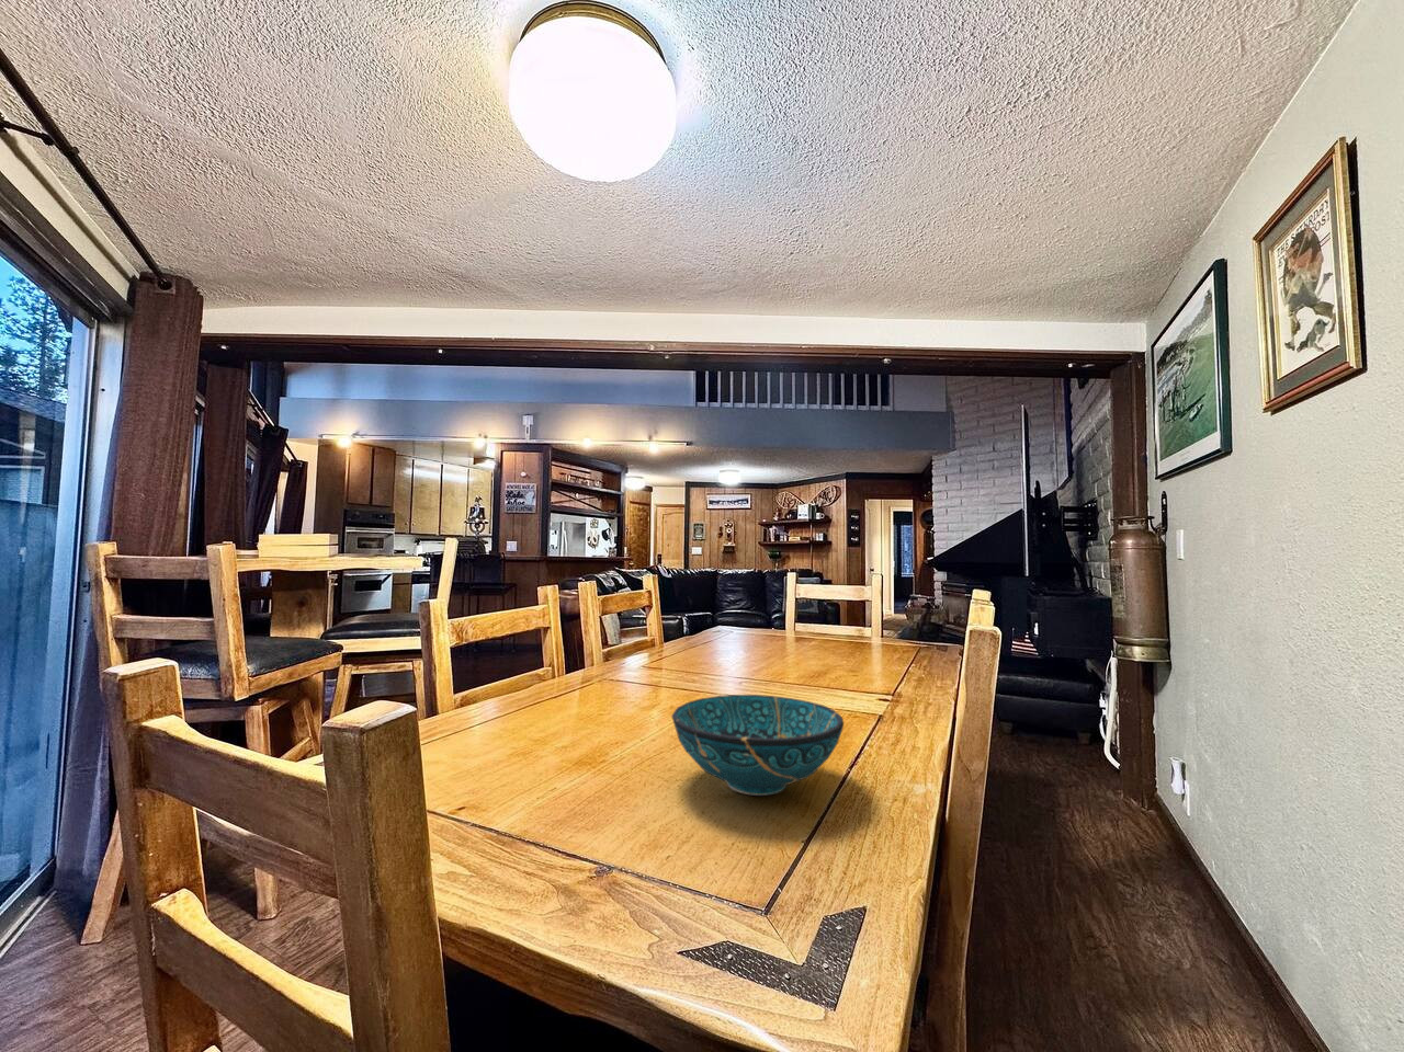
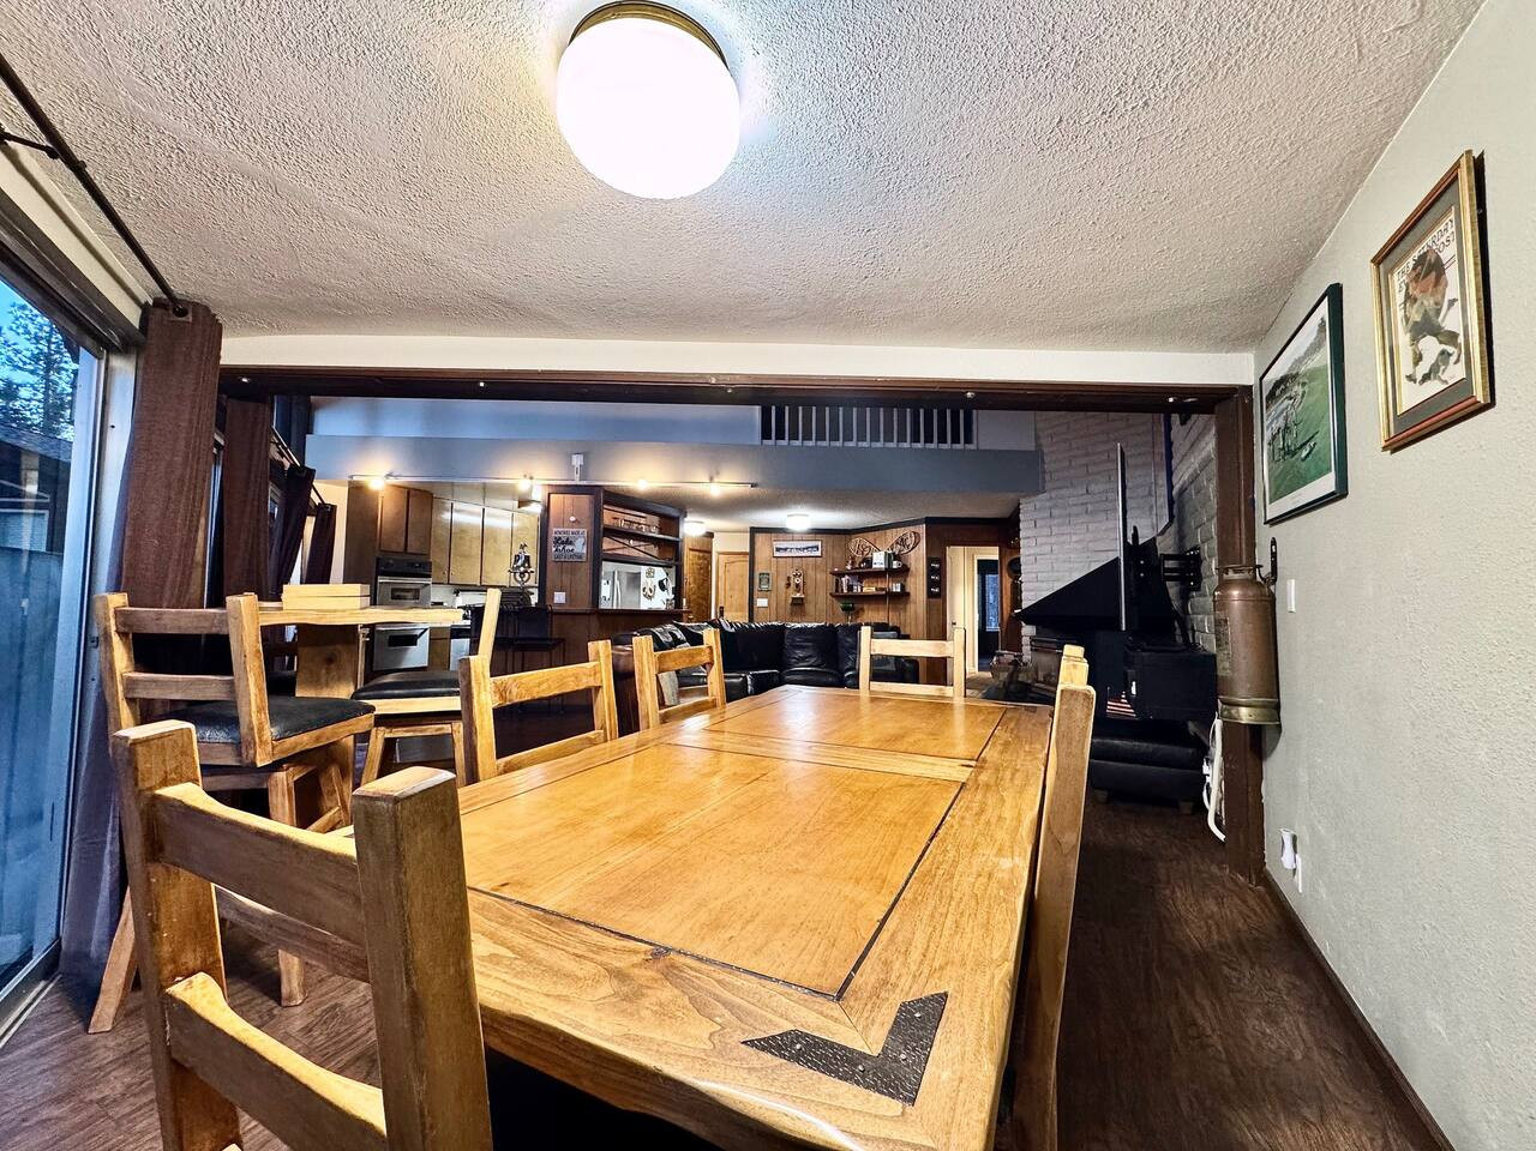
- decorative bowl (756, 748)
